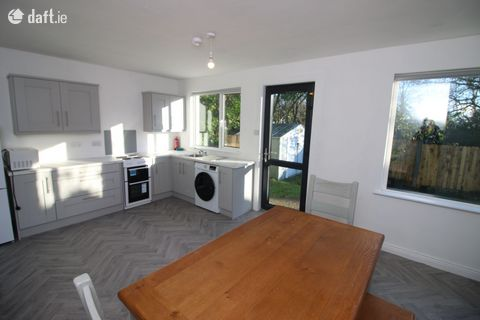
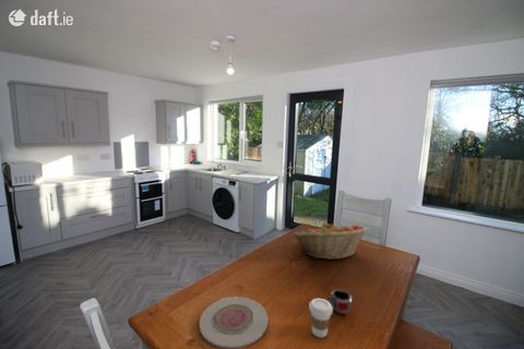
+ fruit basket (330, 236)
+ coffee cup (320, 317)
+ mug (337, 301)
+ plate (234, 318)
